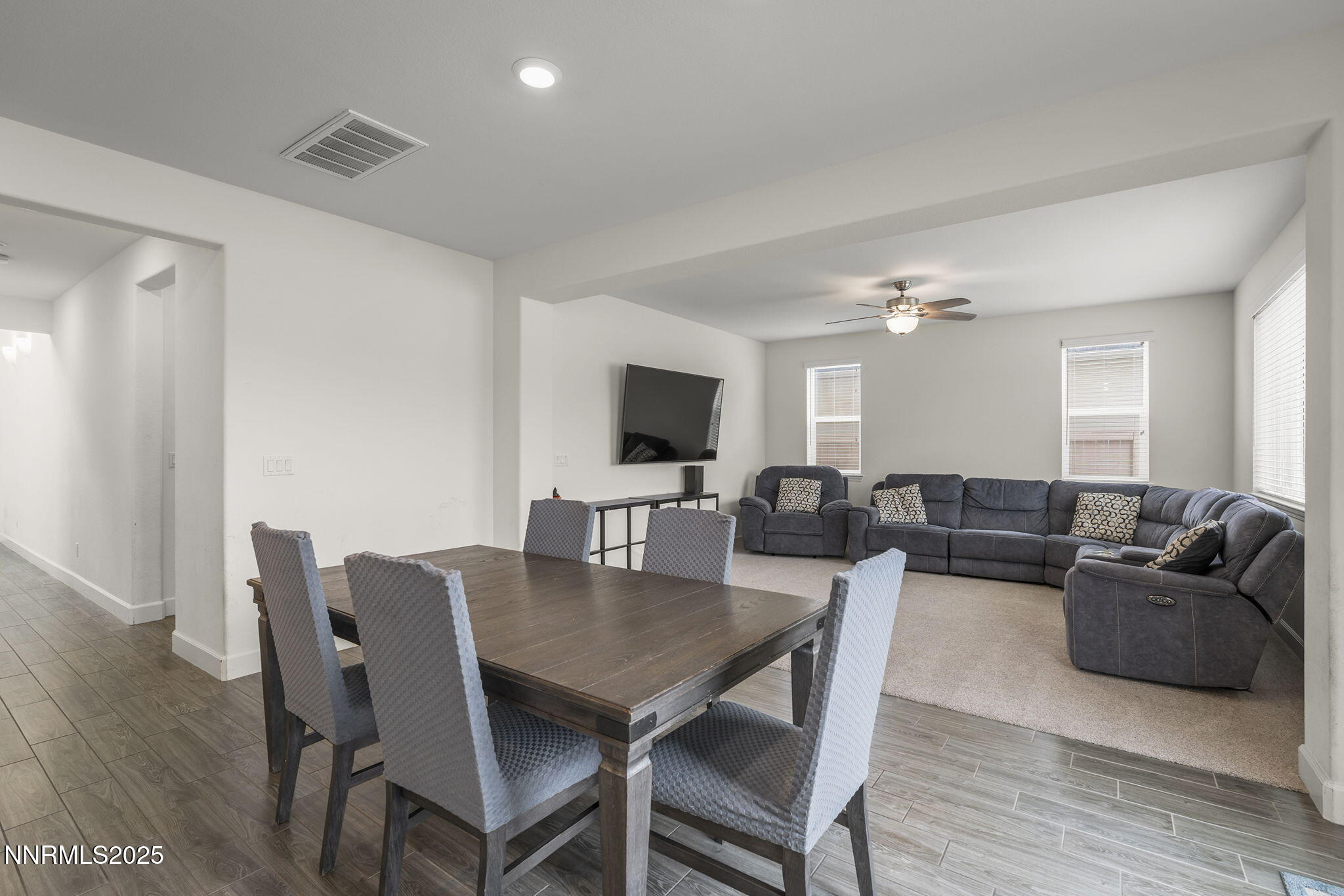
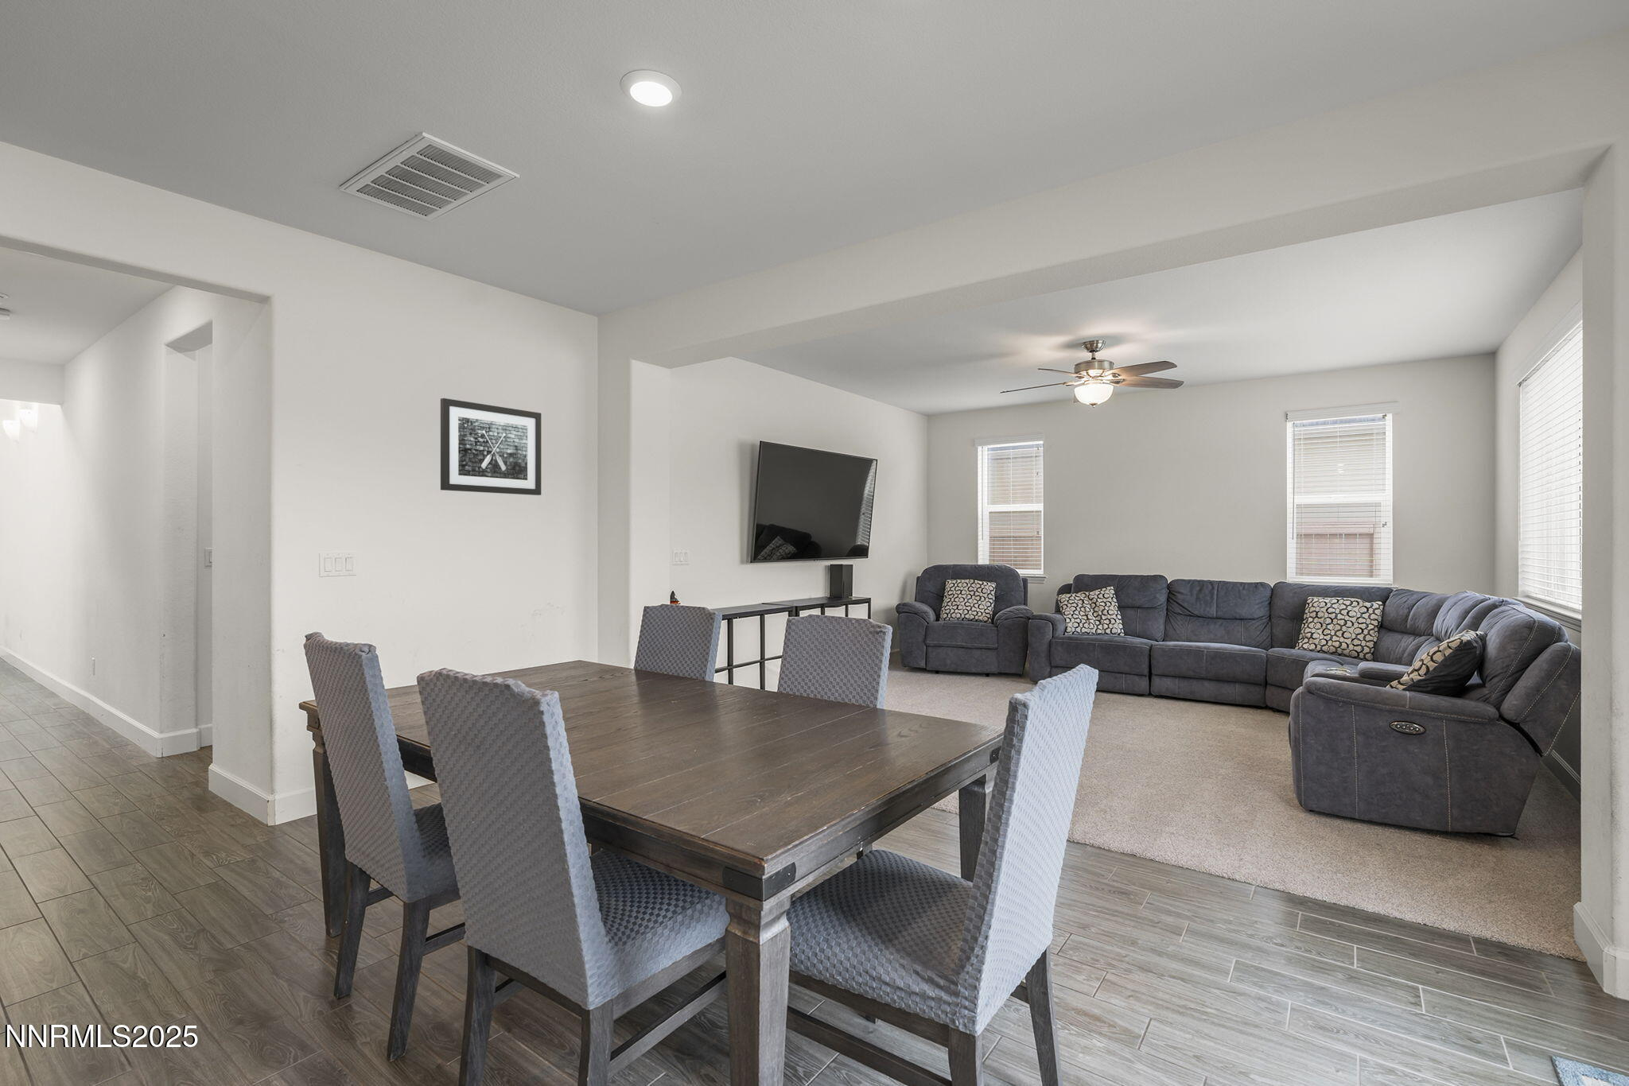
+ wall art (493, 450)
